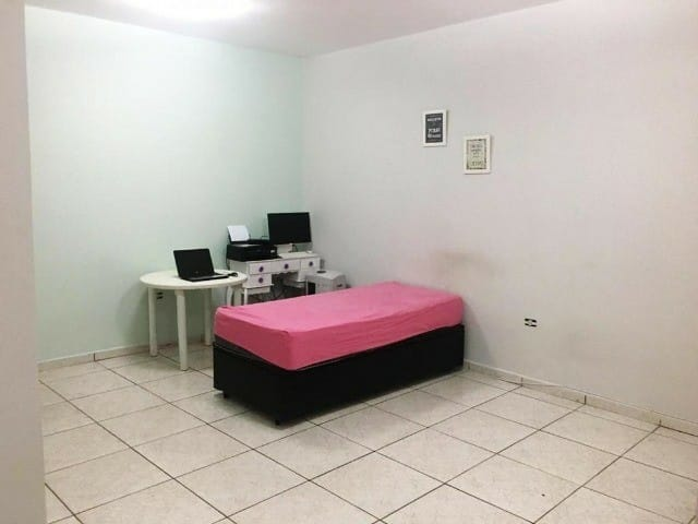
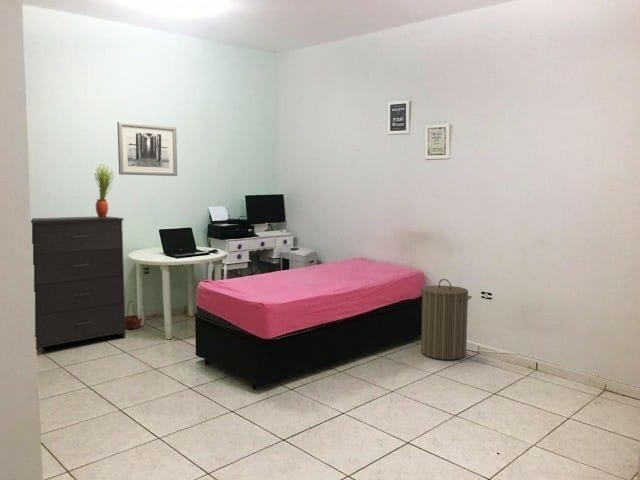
+ laundry hamper (444, 316)
+ potted plant (105, 190)
+ wall art (148, 150)
+ basket (131, 315)
+ dresser (73, 280)
